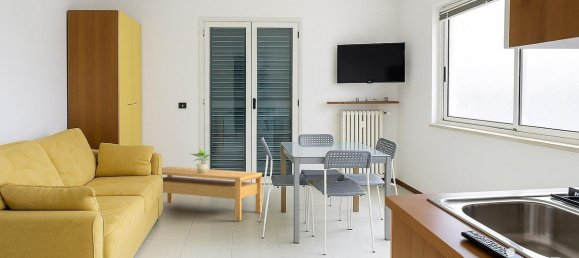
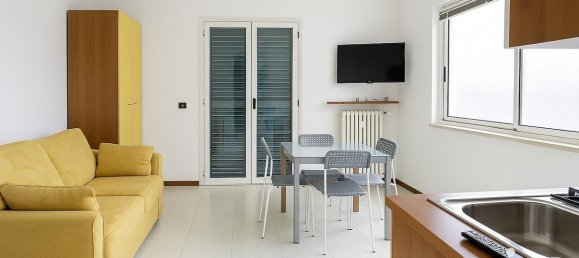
- coffee table (201, 191)
- potted plant (200, 159)
